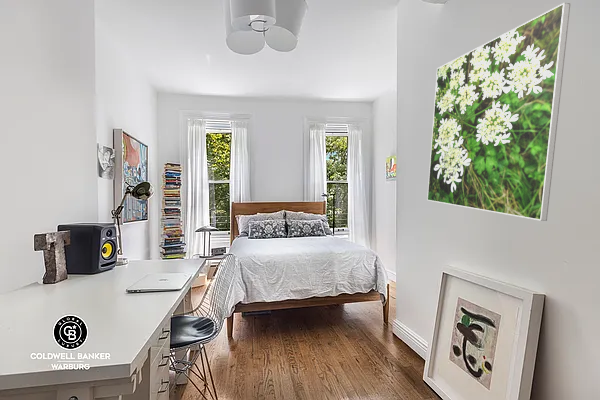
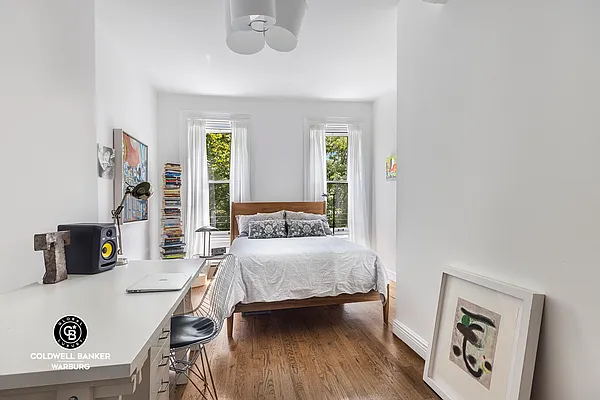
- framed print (479, 127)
